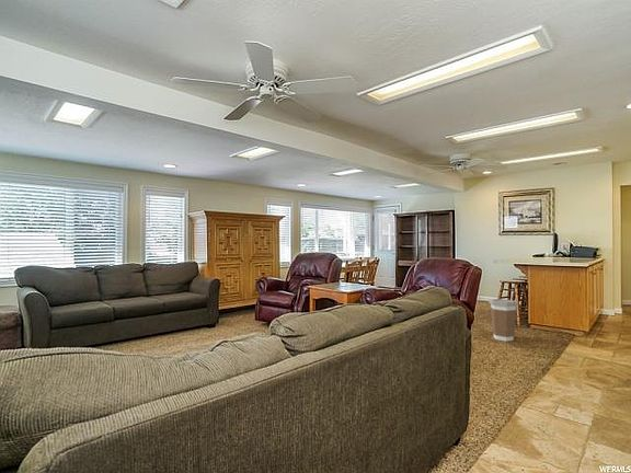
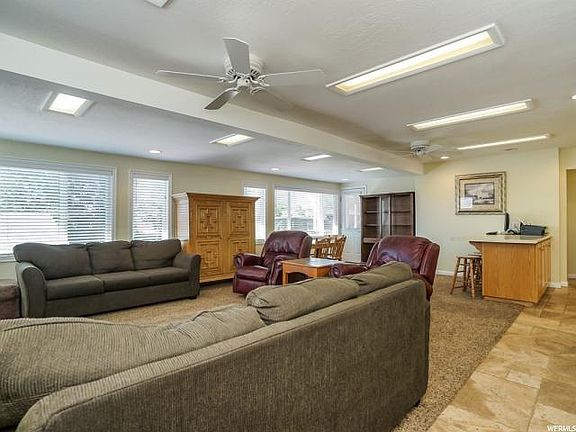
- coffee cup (503, 320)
